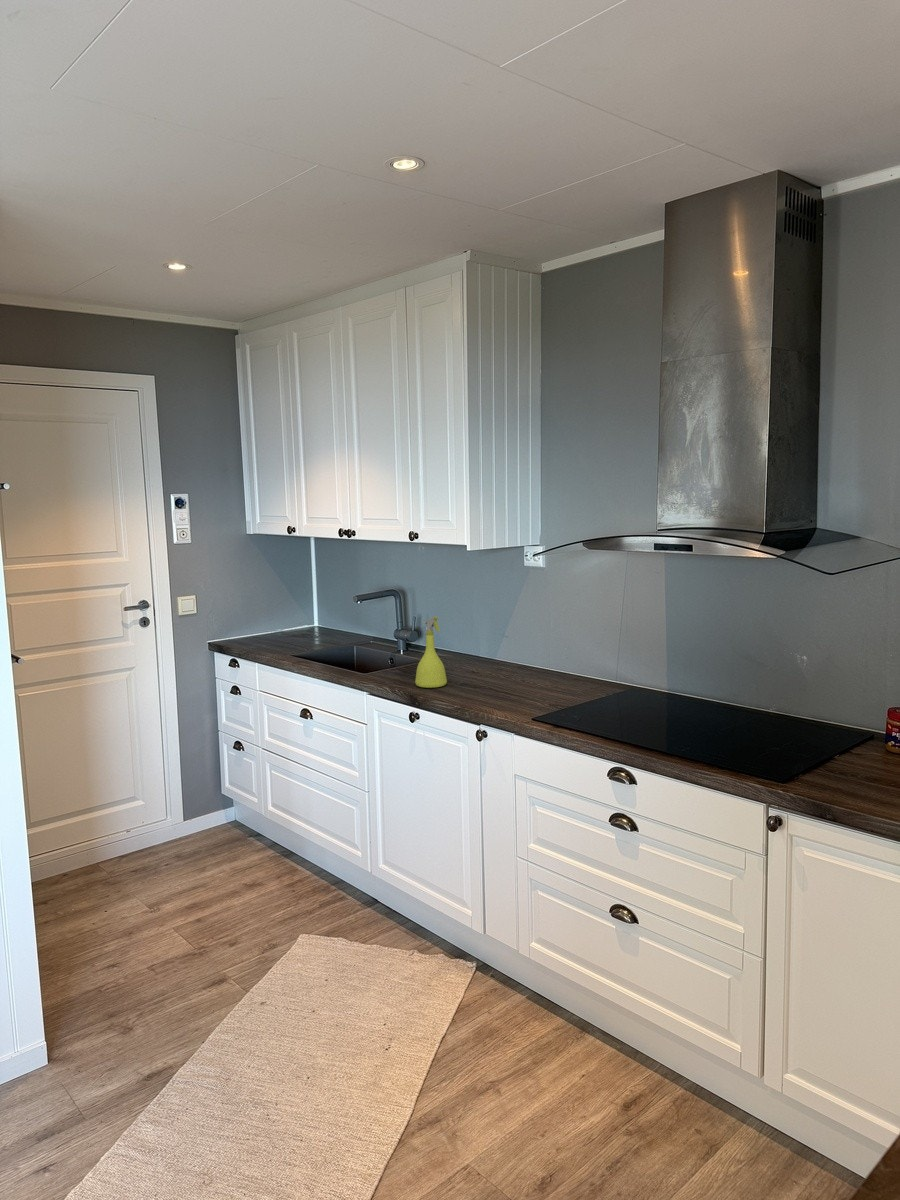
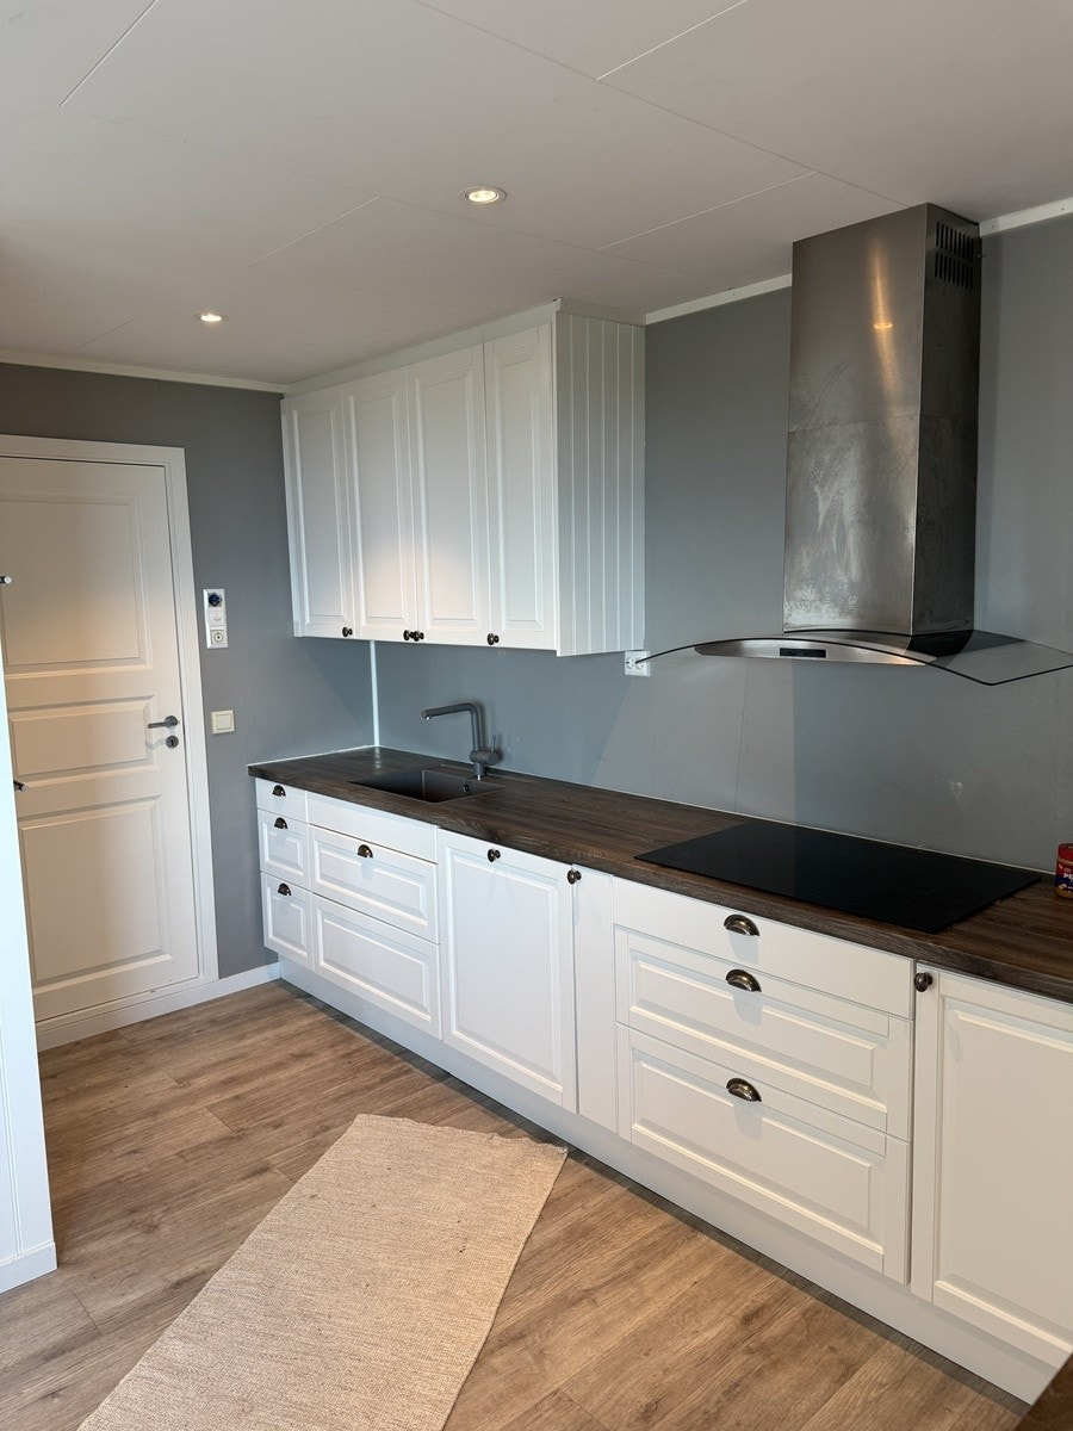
- spray bottle (430, 650)
